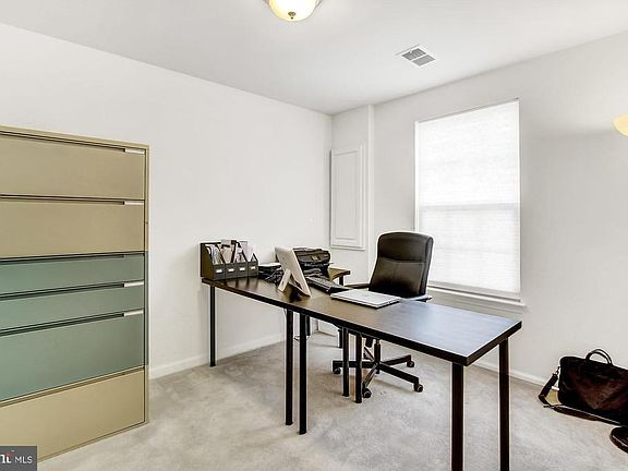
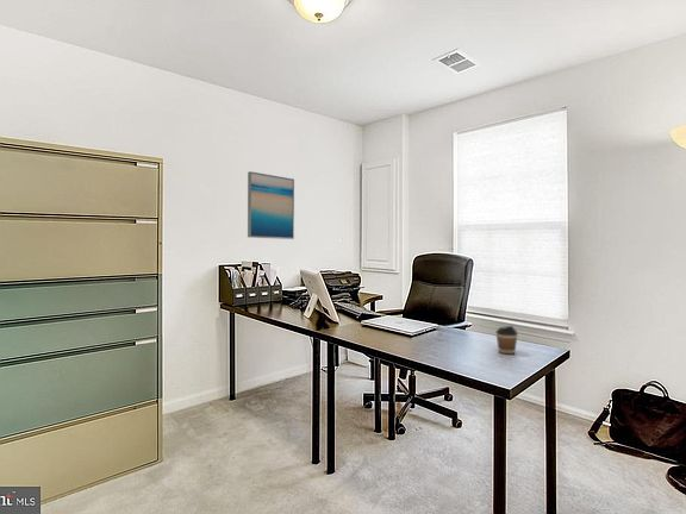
+ coffee cup (506, 338)
+ wall art (272, 206)
